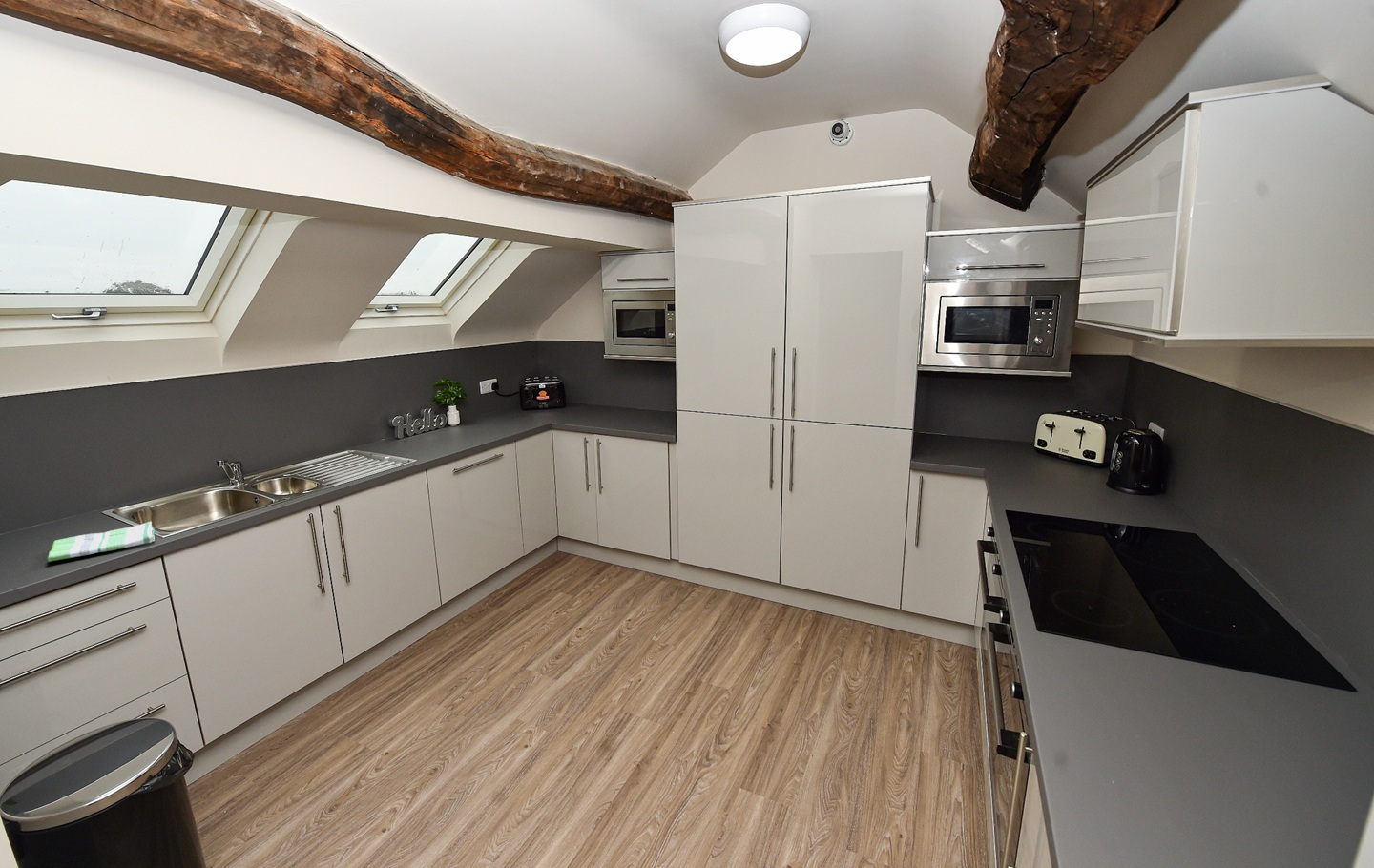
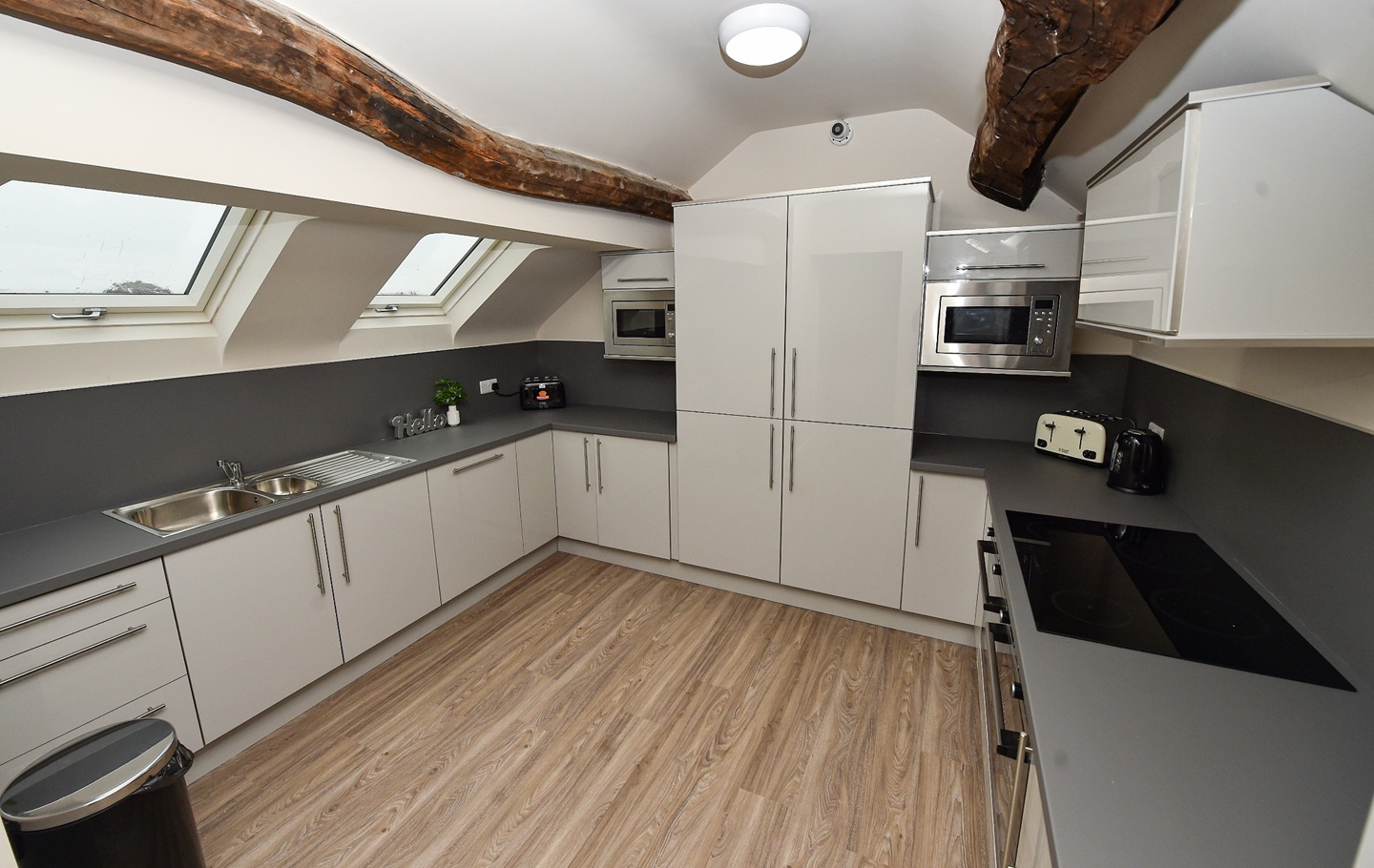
- dish towel (104, 540)
